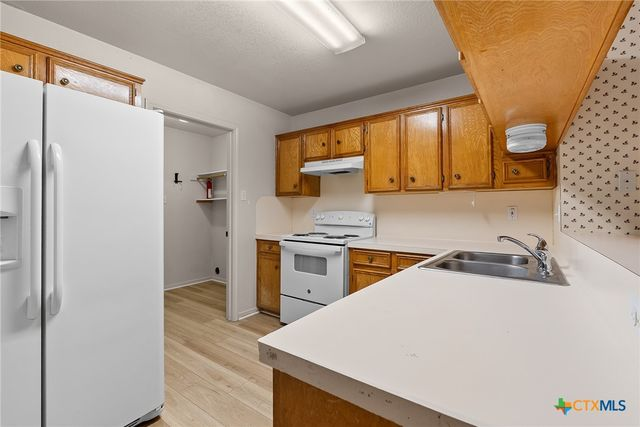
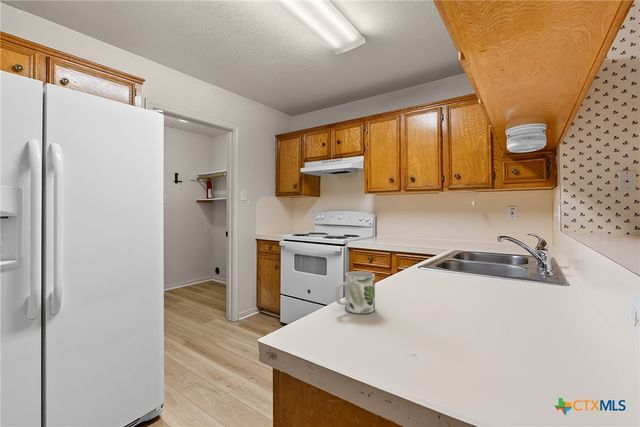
+ mug (354, 292)
